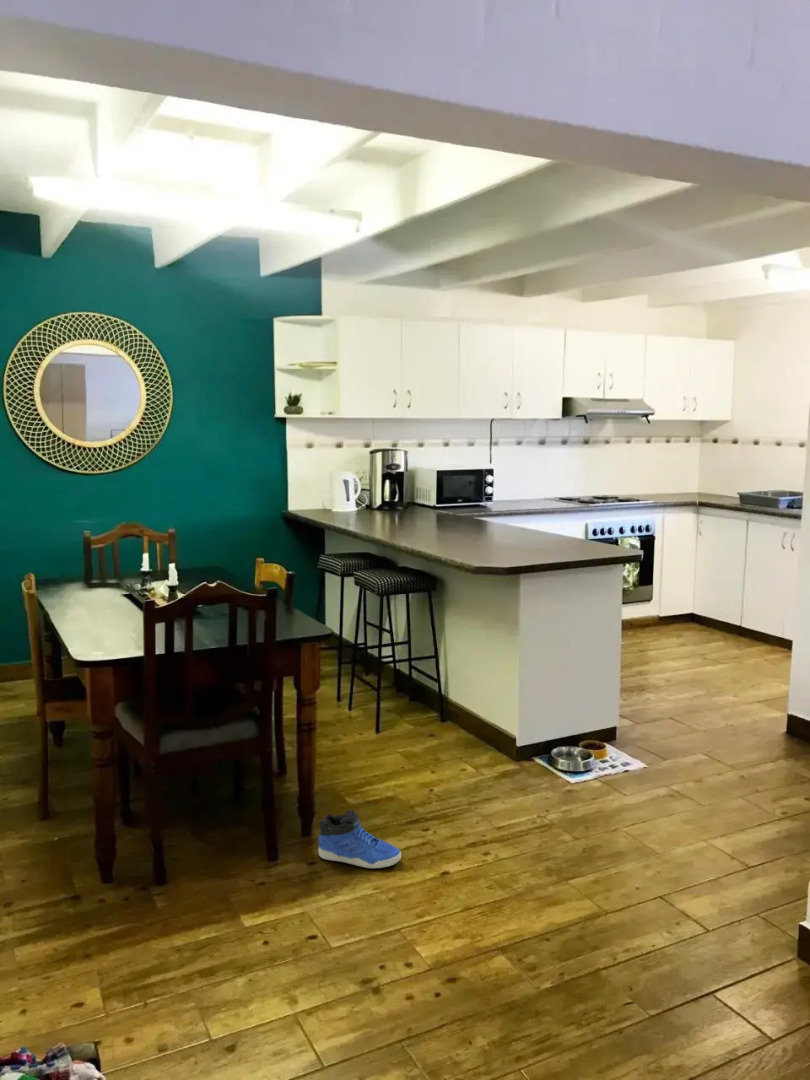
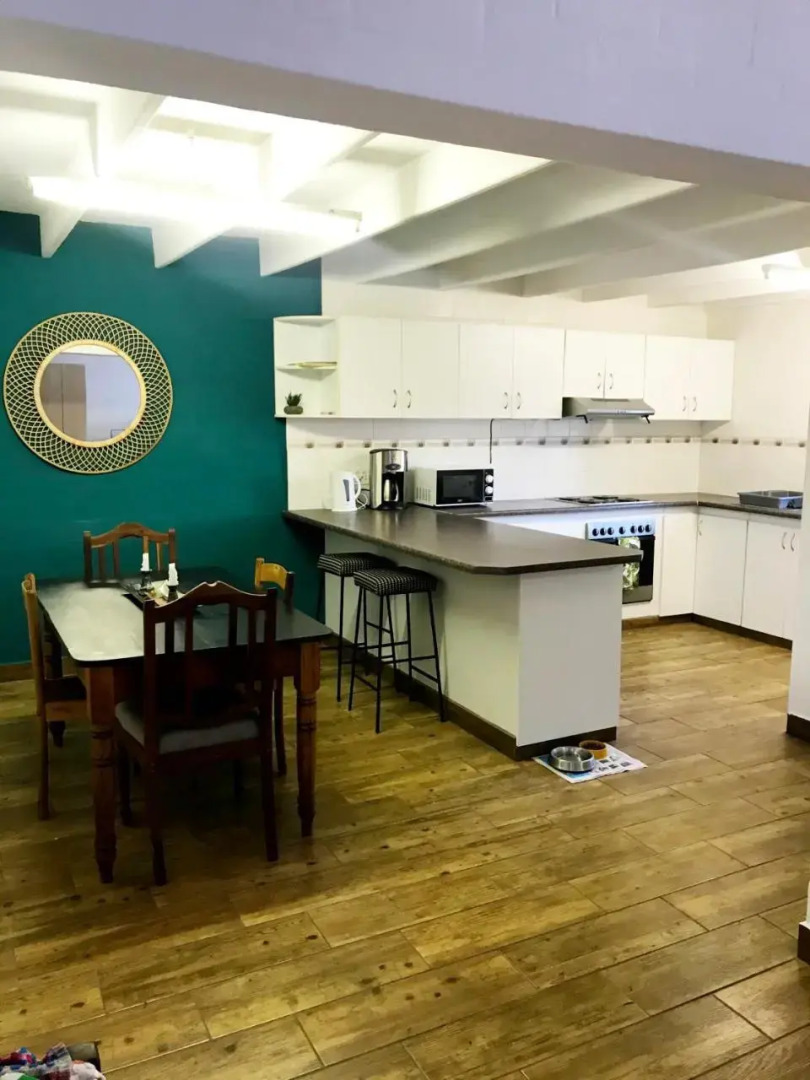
- sneaker (359, 836)
